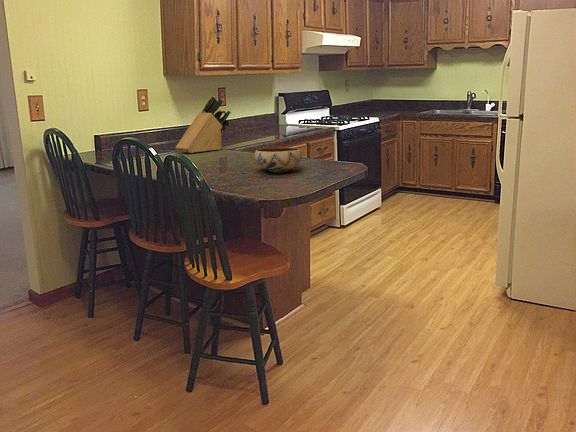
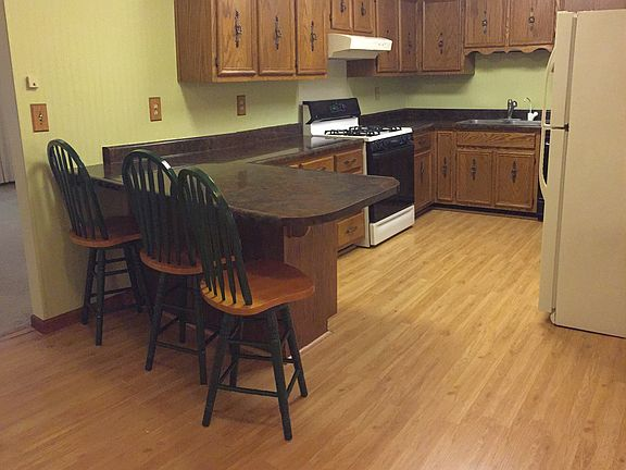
- bowl (278, 160)
- knife block (204, 123)
